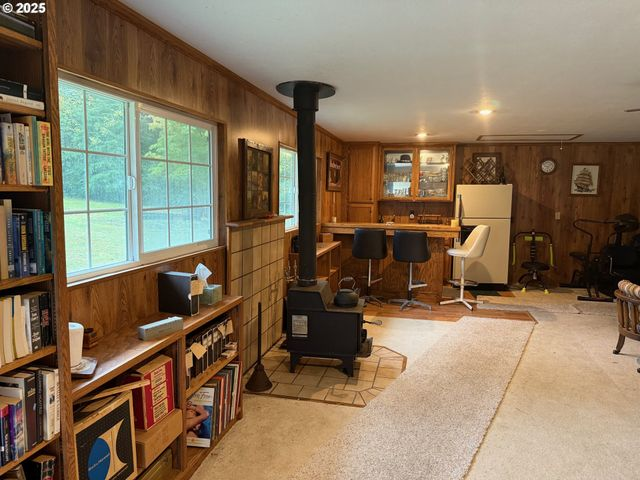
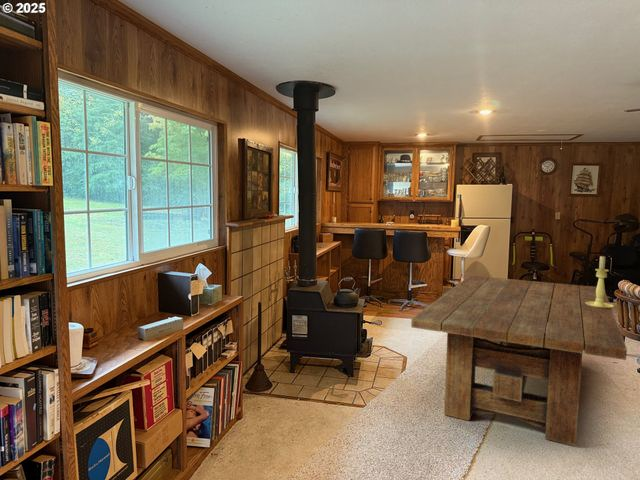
+ candle holder (601, 280)
+ dining table (520, 343)
